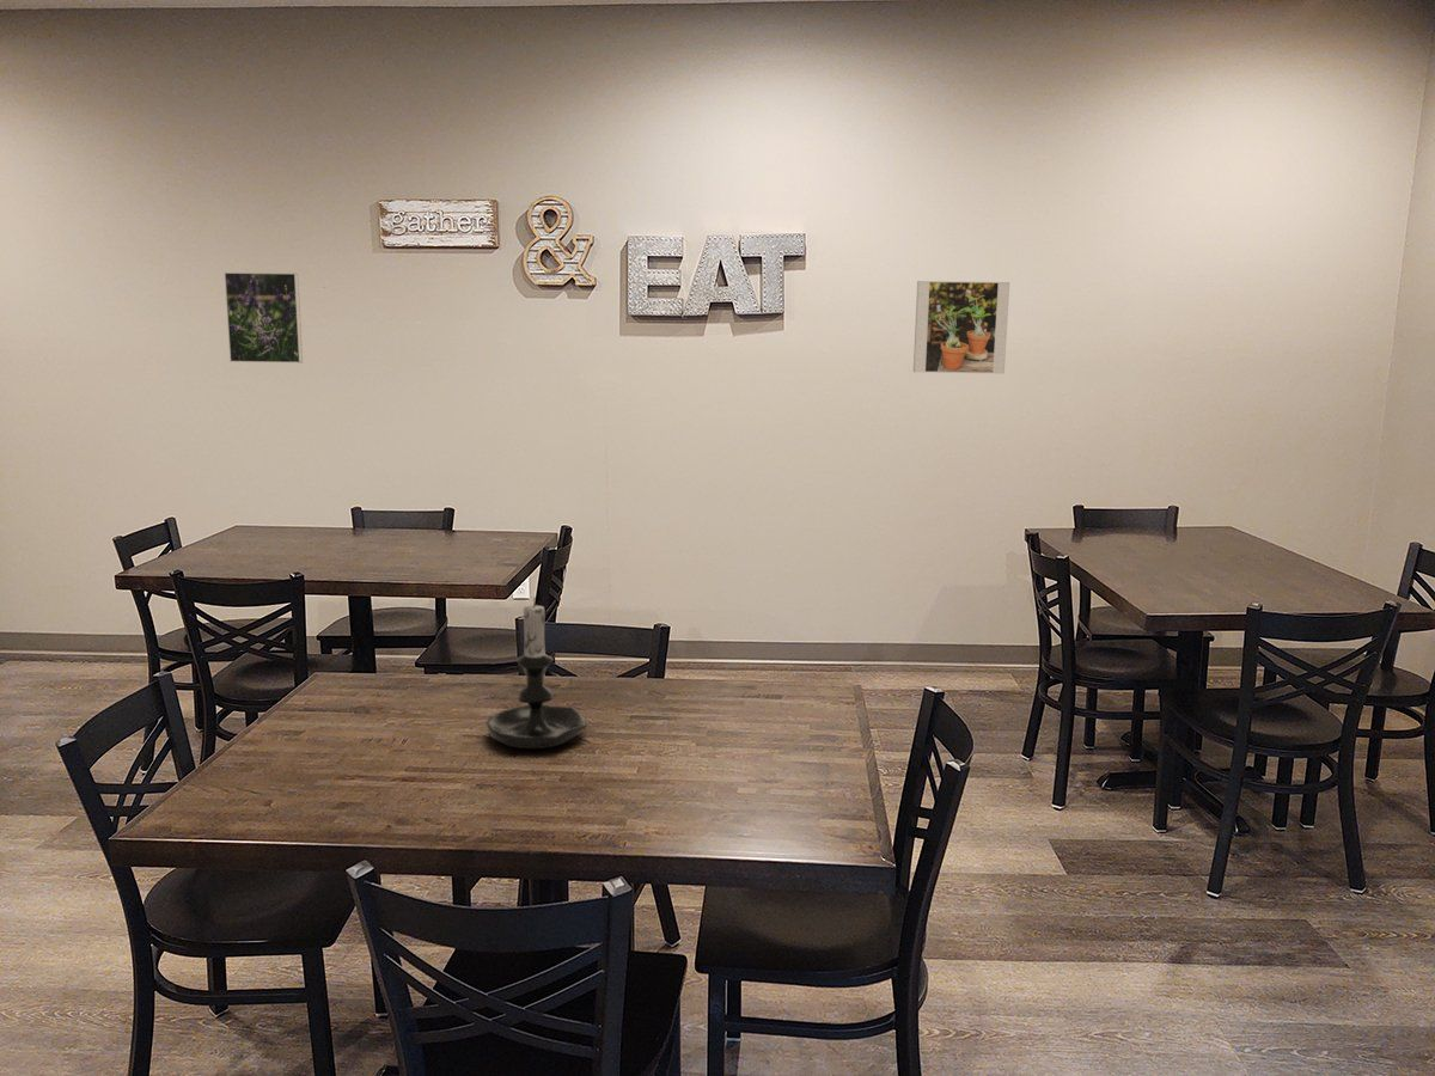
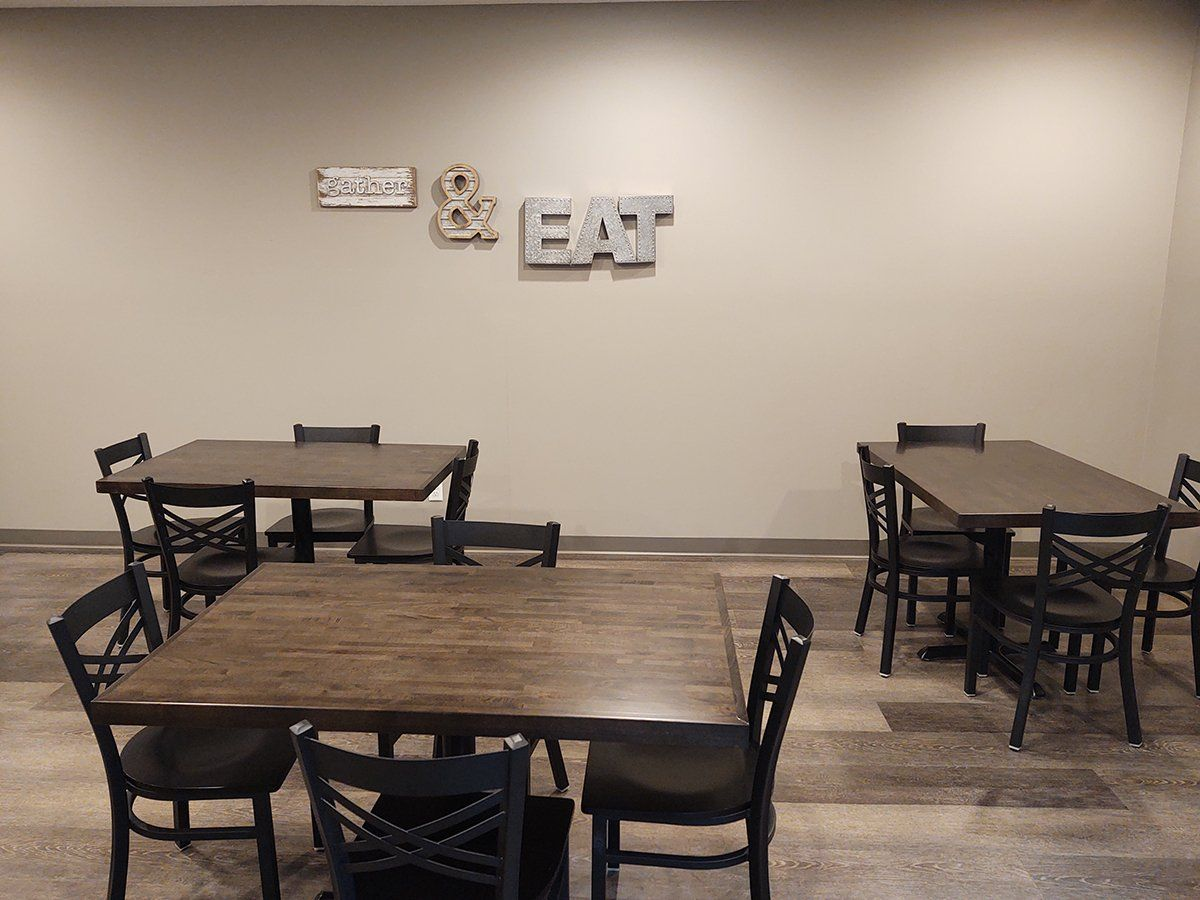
- candle holder (537, 667)
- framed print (960, 328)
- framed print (263, 317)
